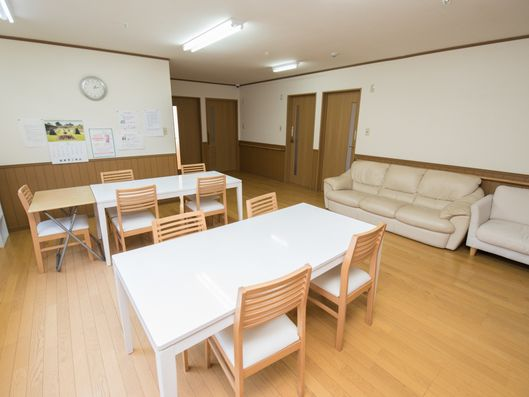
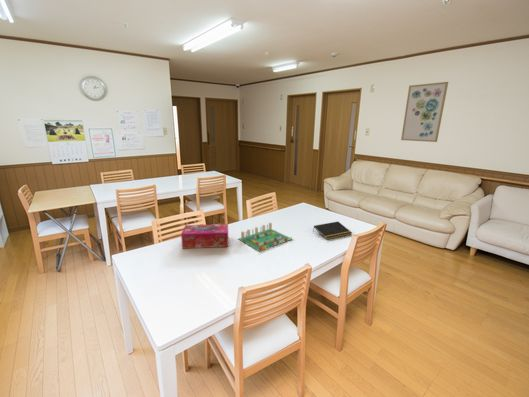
+ wall art (422, 113)
+ notepad (332, 229)
+ board game (265, 235)
+ tissue box (206, 235)
